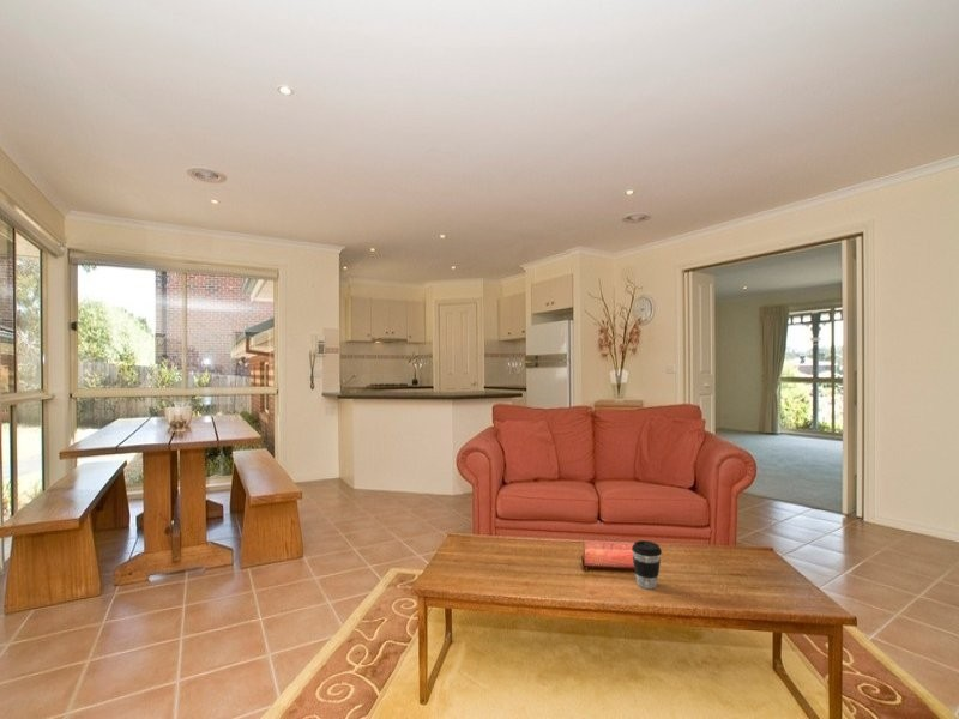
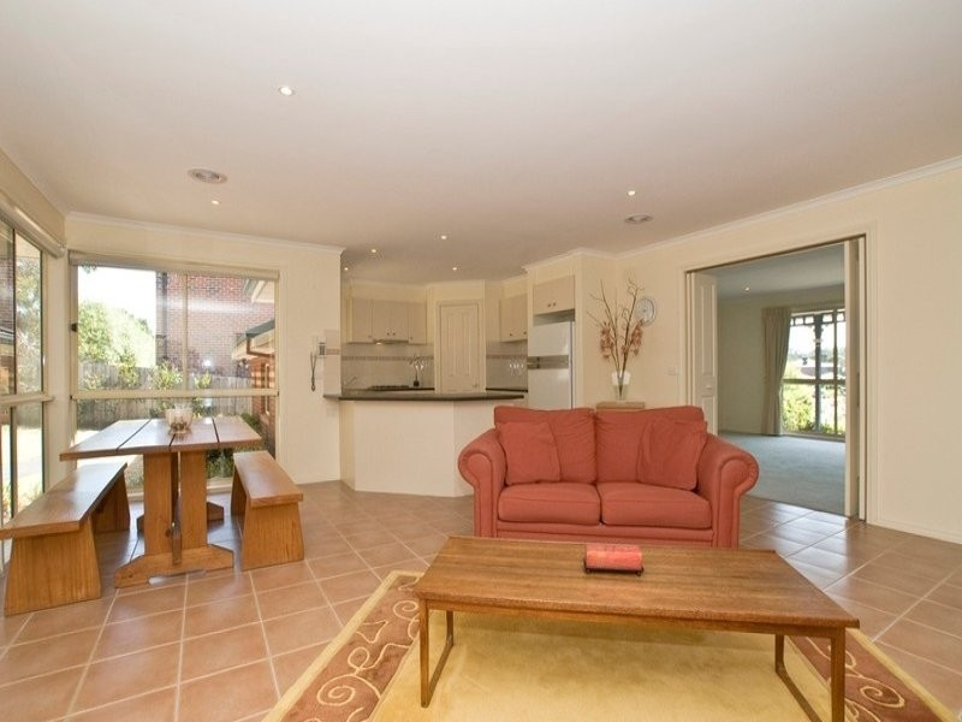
- coffee cup (646, 564)
